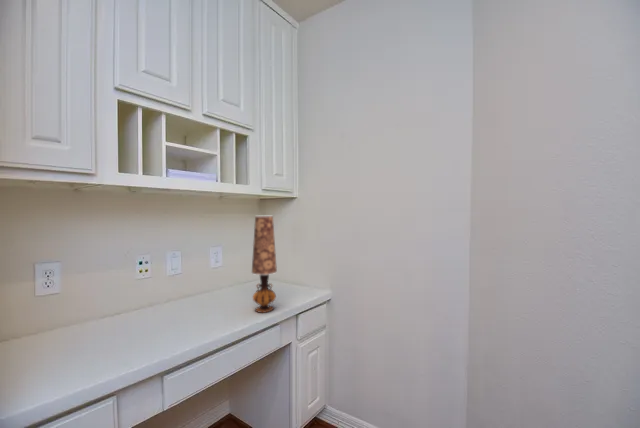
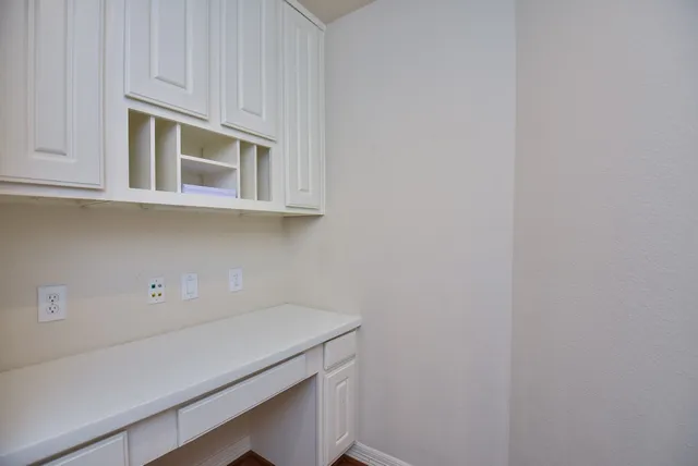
- table lamp (264, 262)
